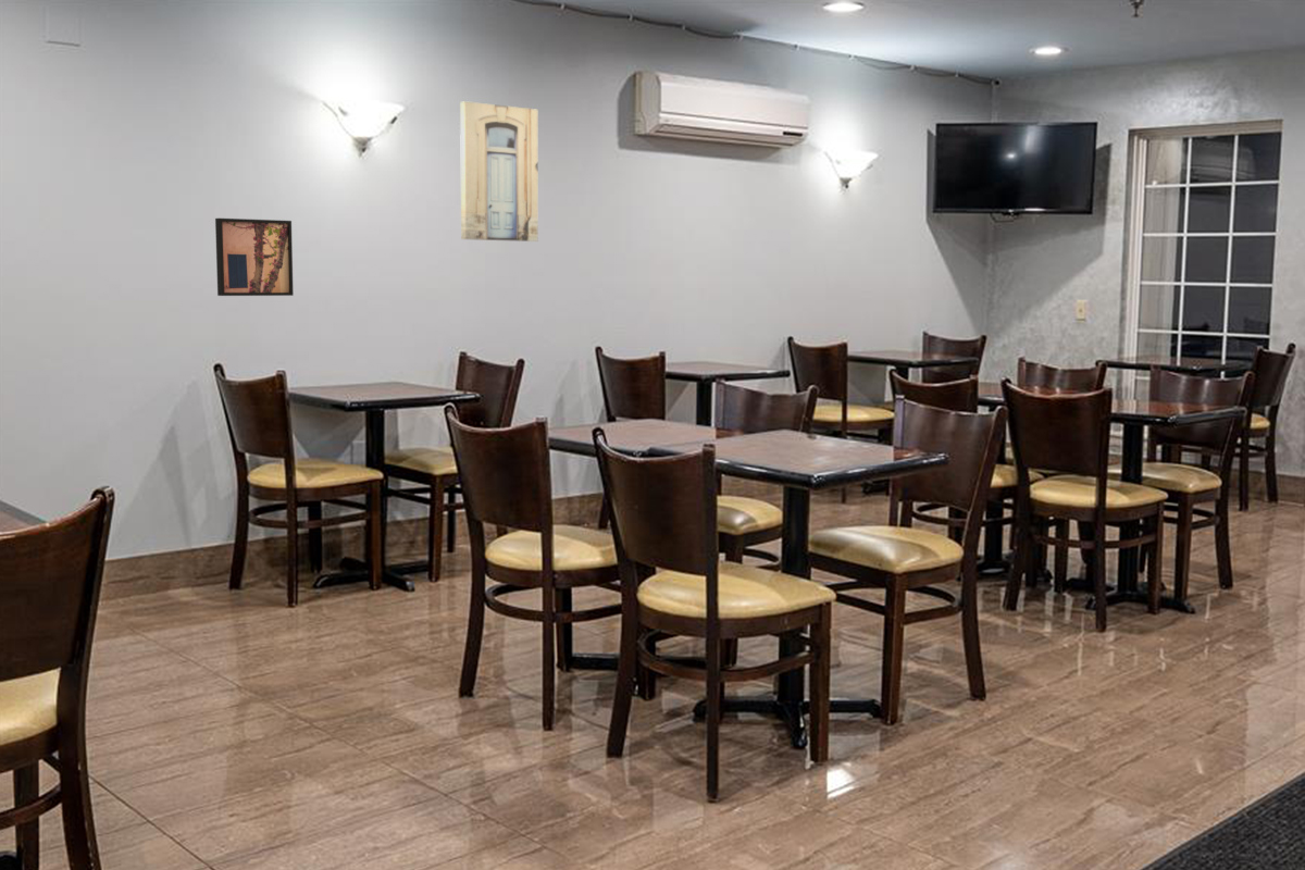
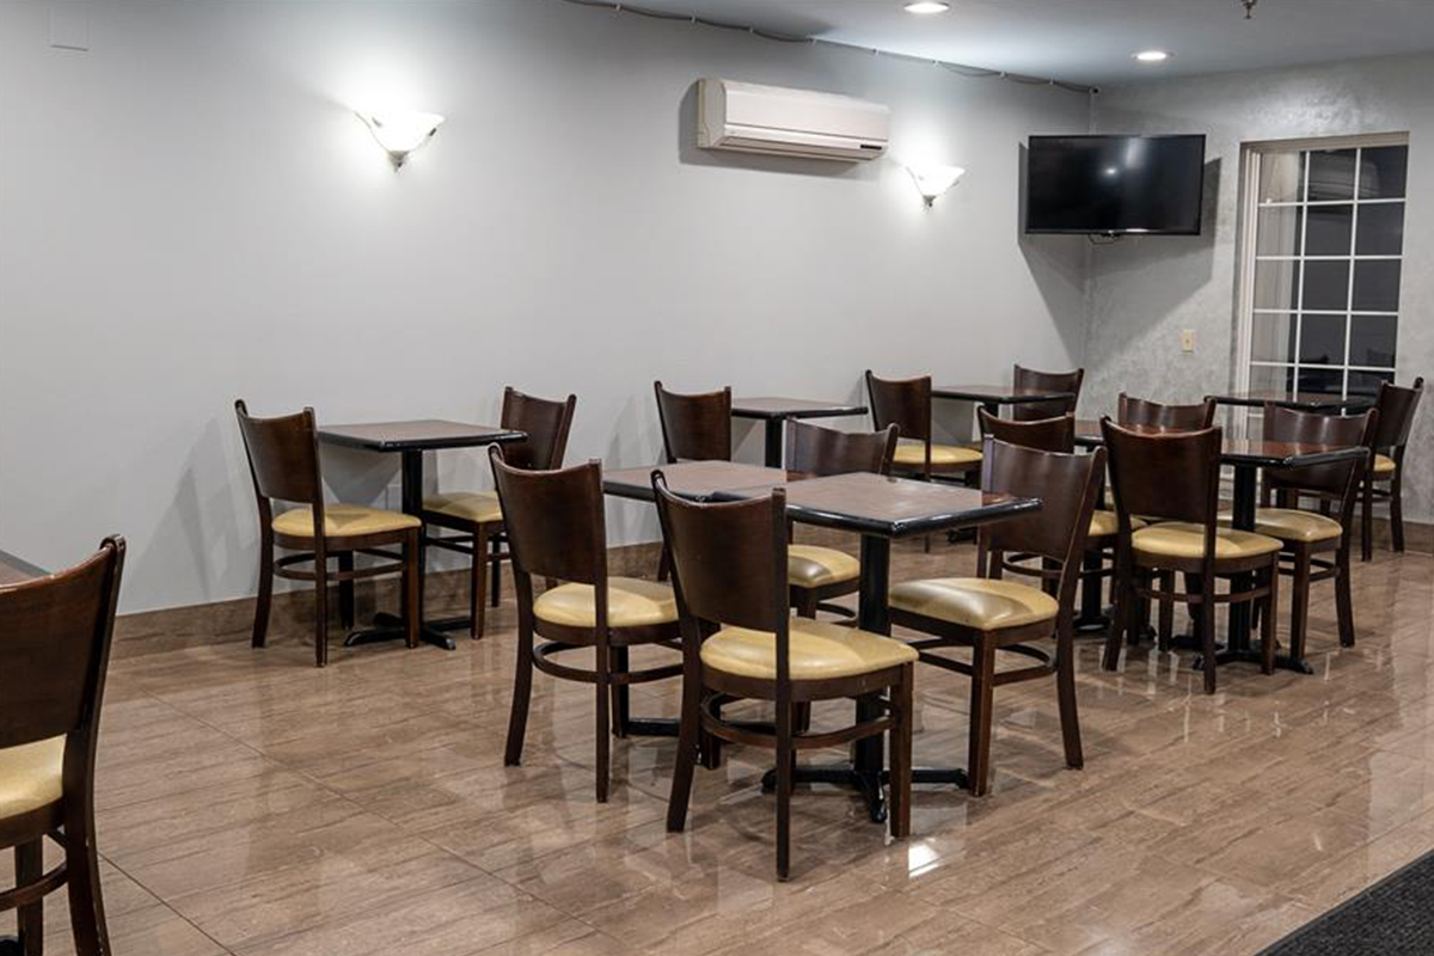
- wall art (499, 173)
- wall art (254, 258)
